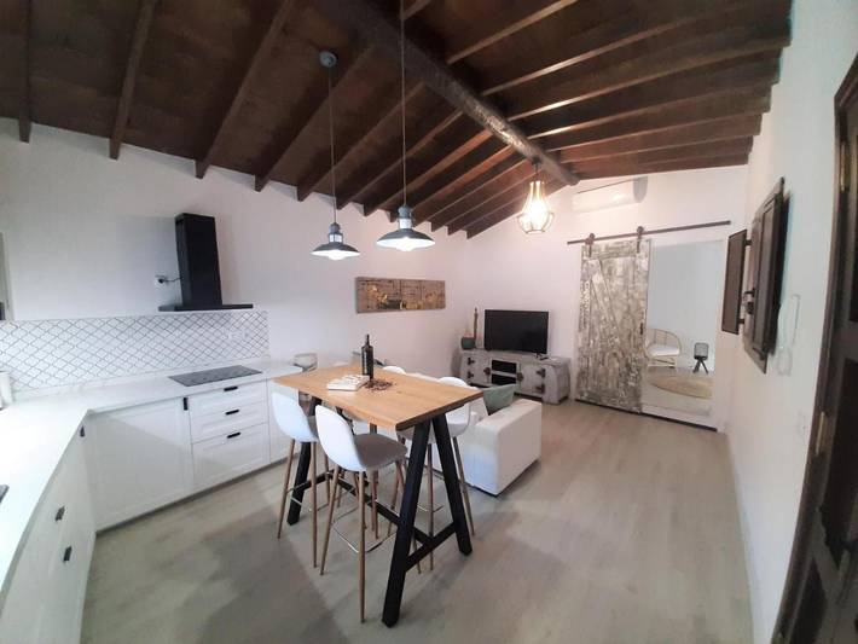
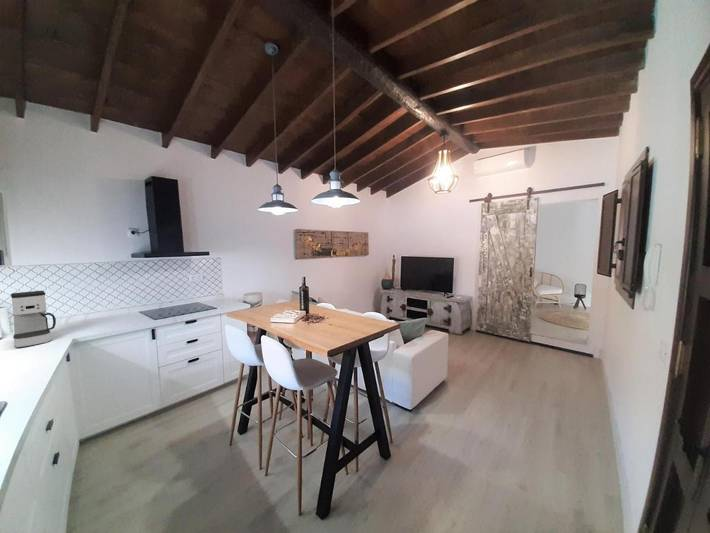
+ coffee maker (34, 317)
